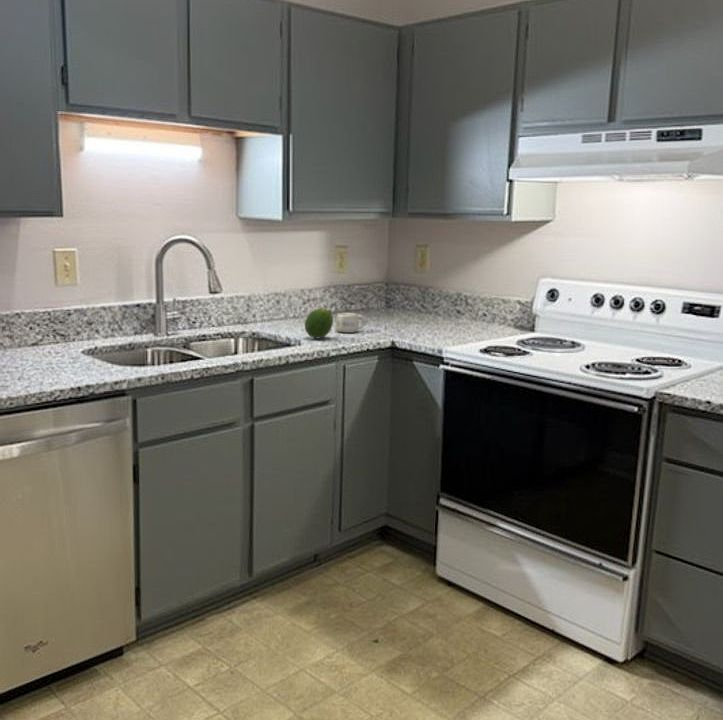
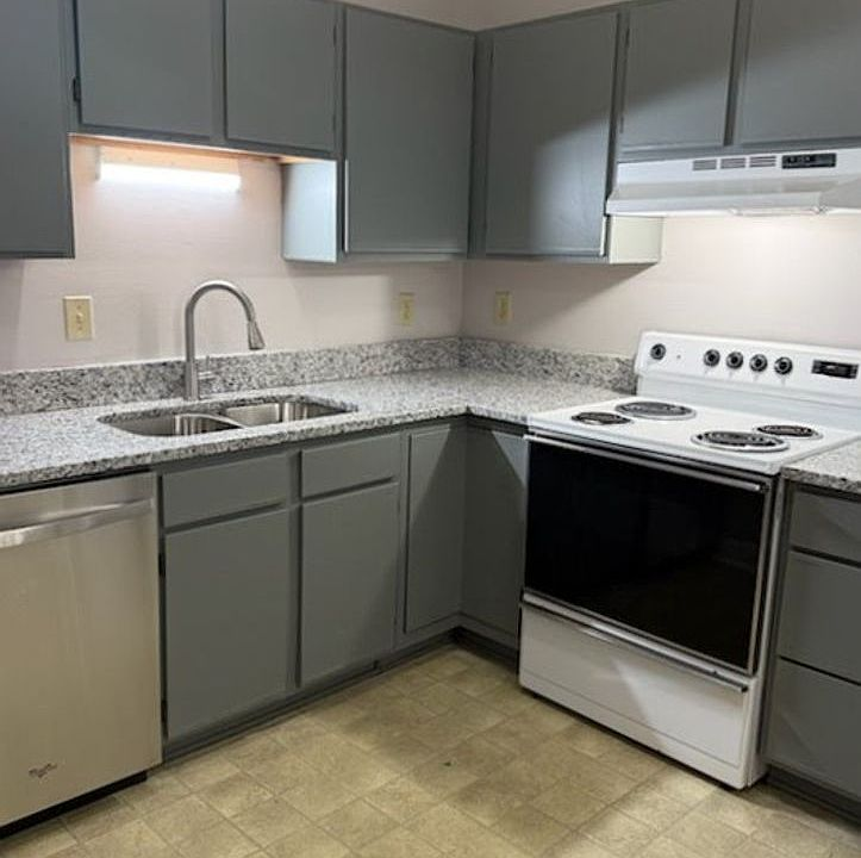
- mug (350, 322)
- fruit (318, 323)
